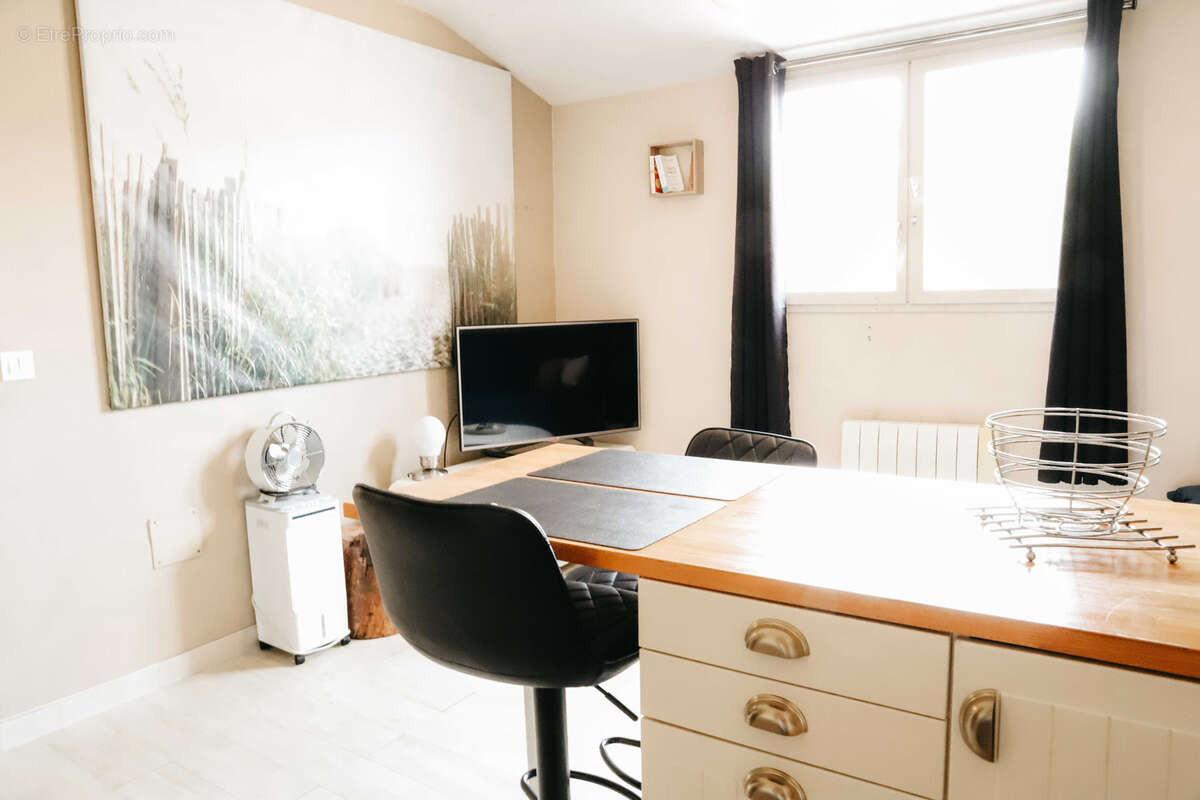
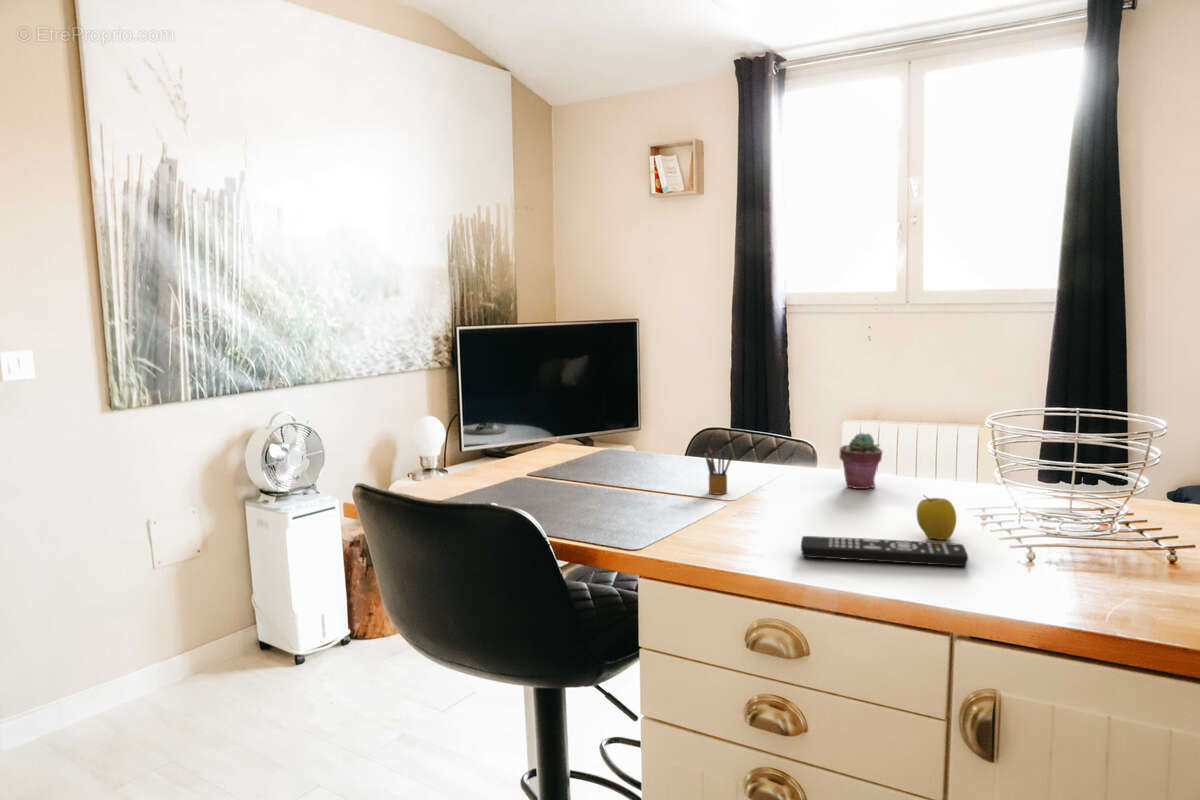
+ pencil box (719, 470)
+ potted succulent (860, 459)
+ apple (935, 517)
+ remote control (881, 551)
